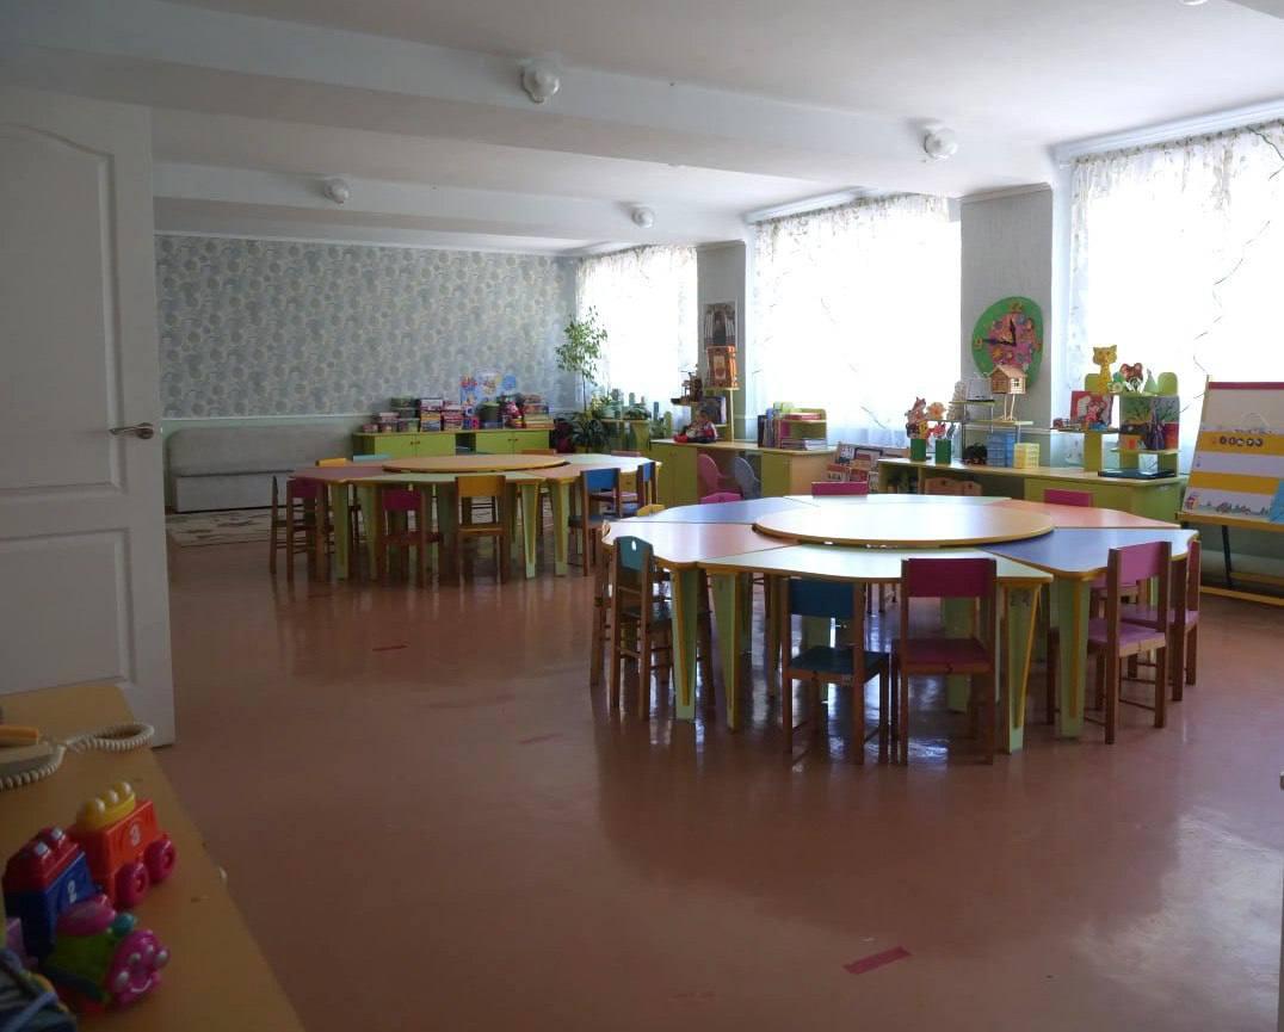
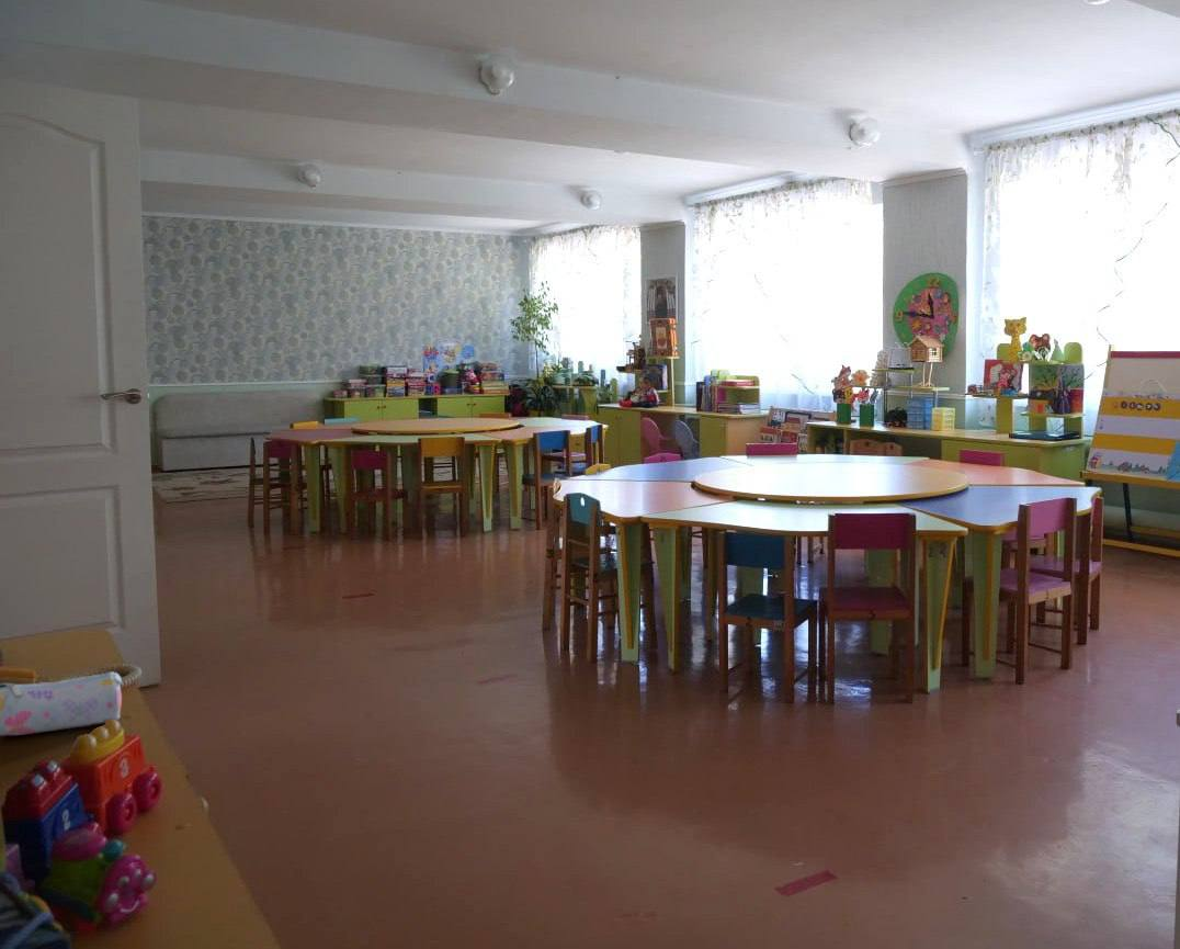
+ pencil case (59, 702)
